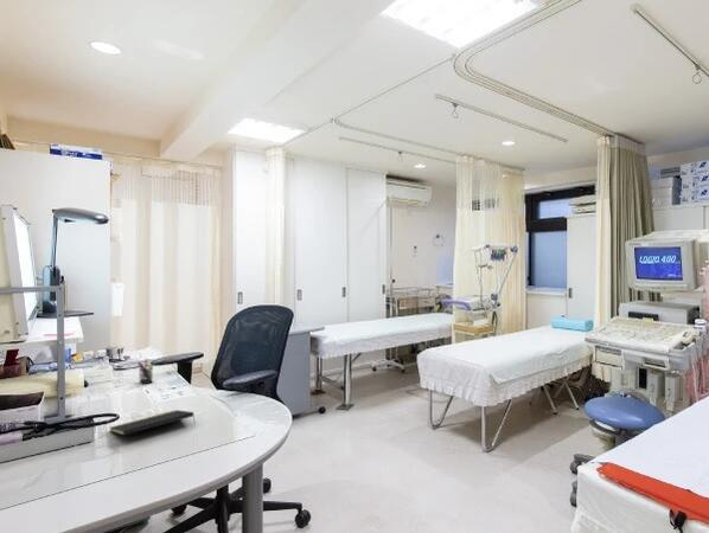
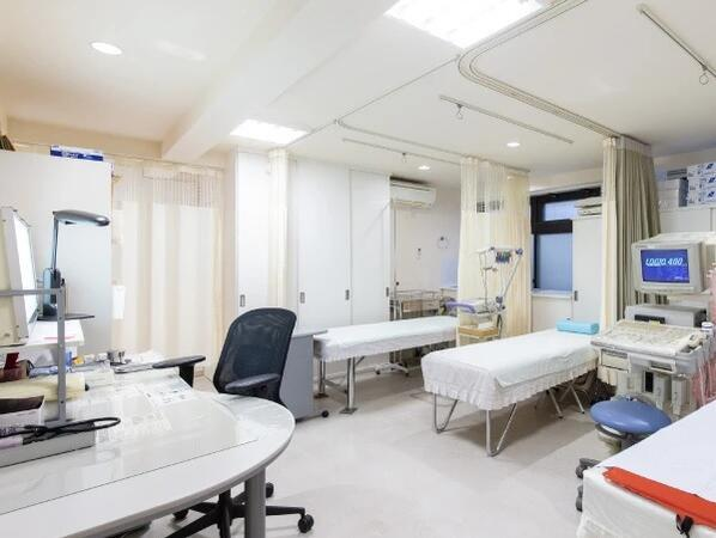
- notepad (152, 422)
- pen holder (147, 370)
